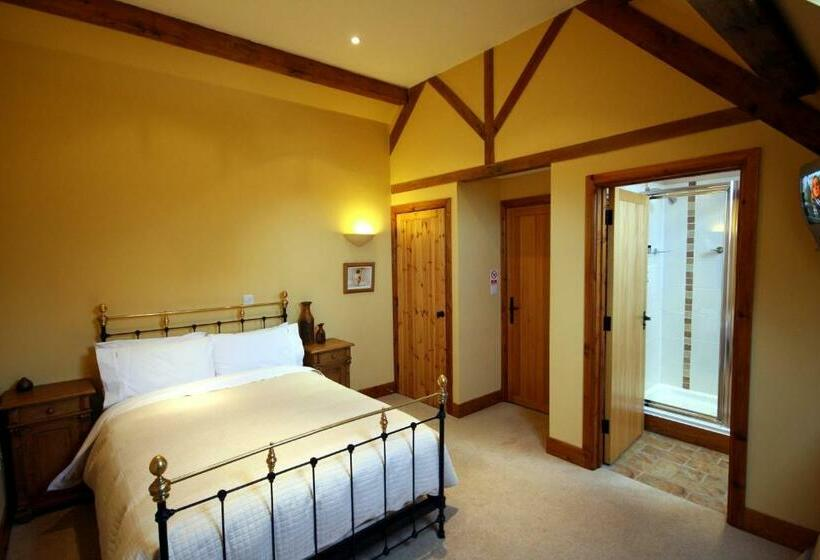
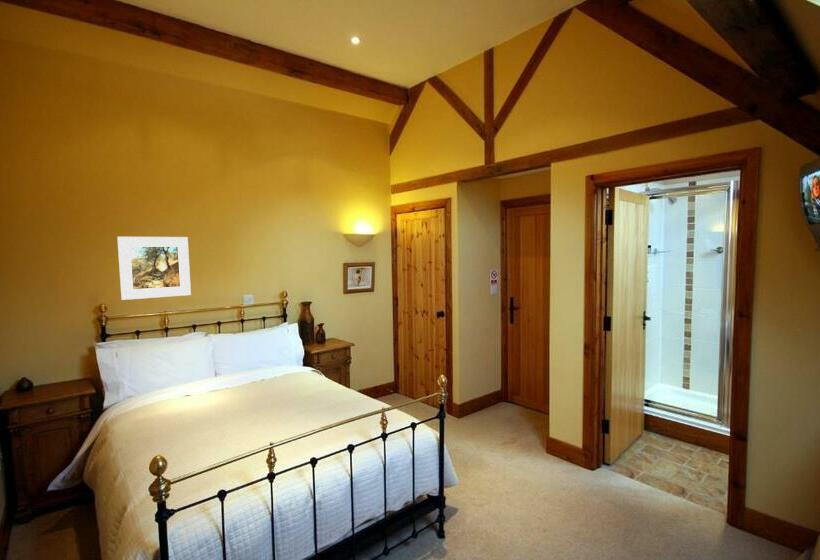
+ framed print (155, 267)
